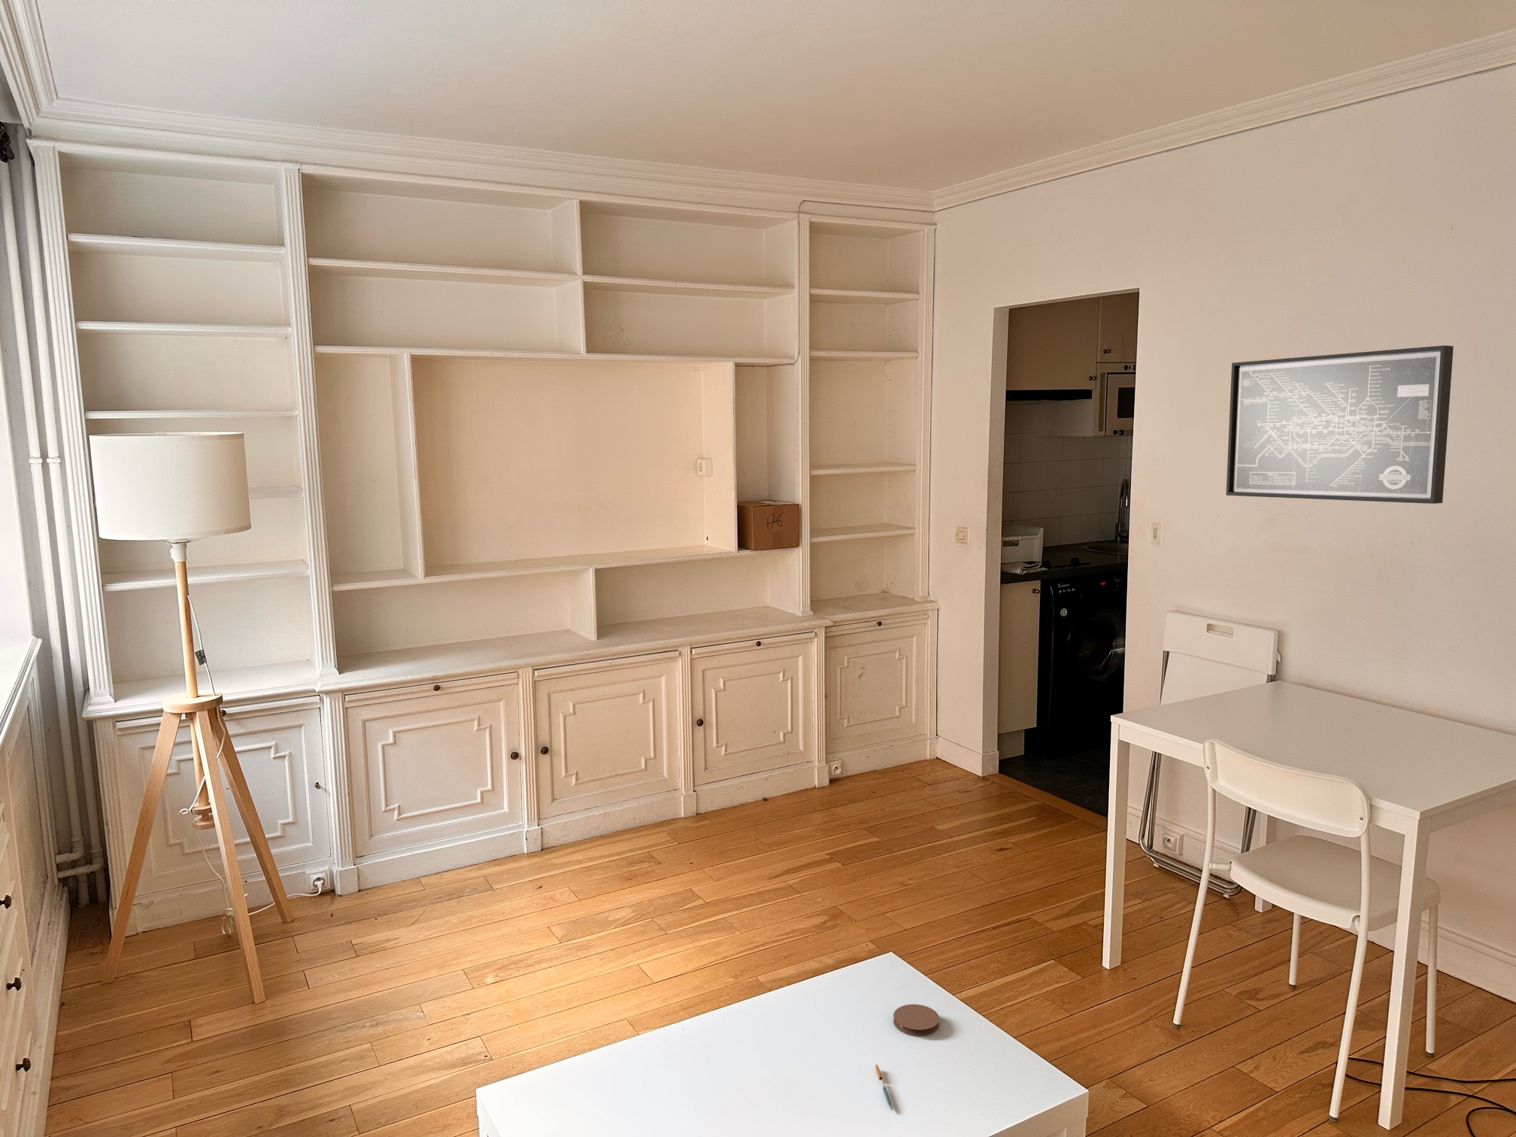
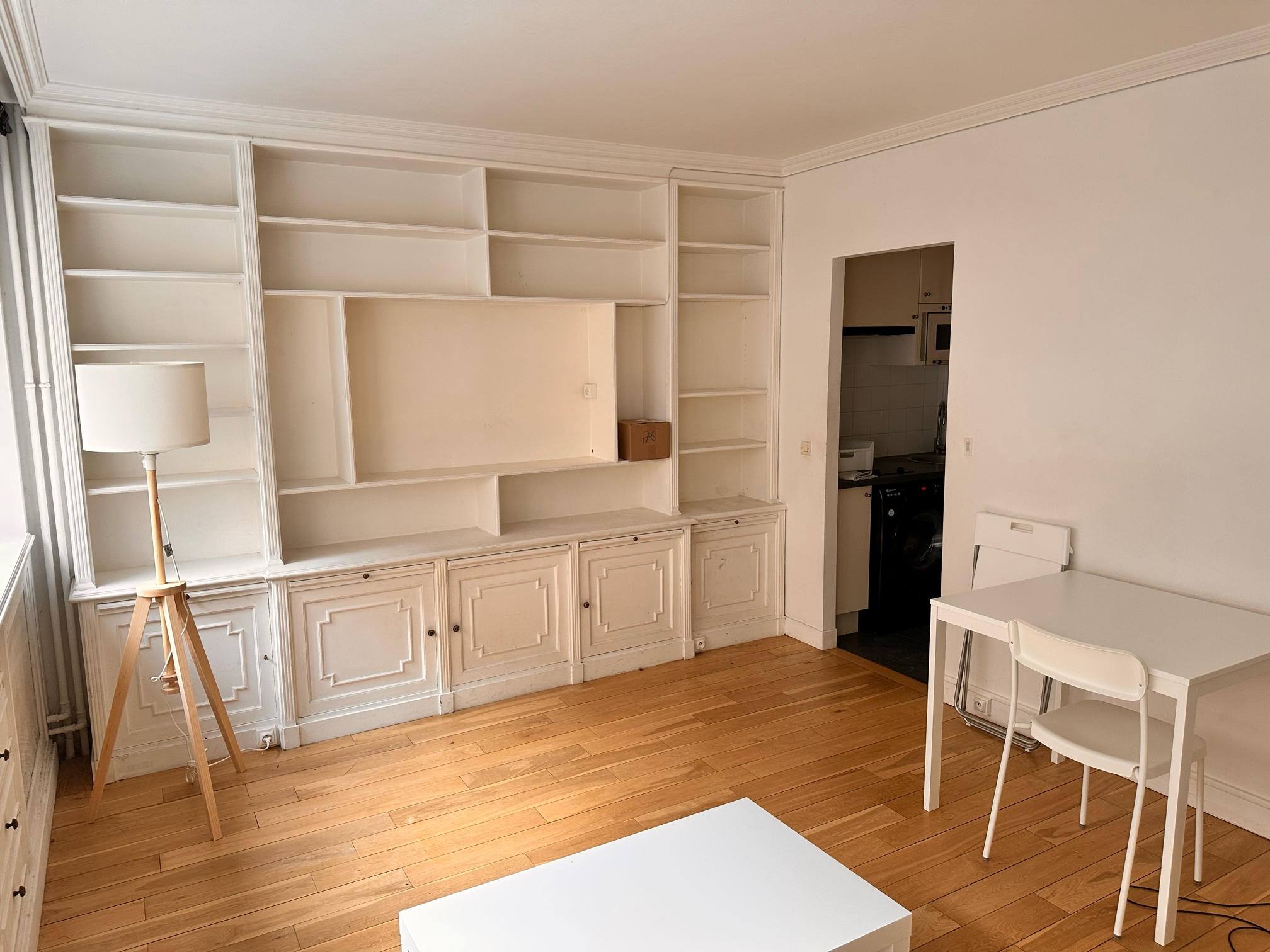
- coaster (916, 1019)
- pen (883, 1087)
- wall art (1329, 428)
